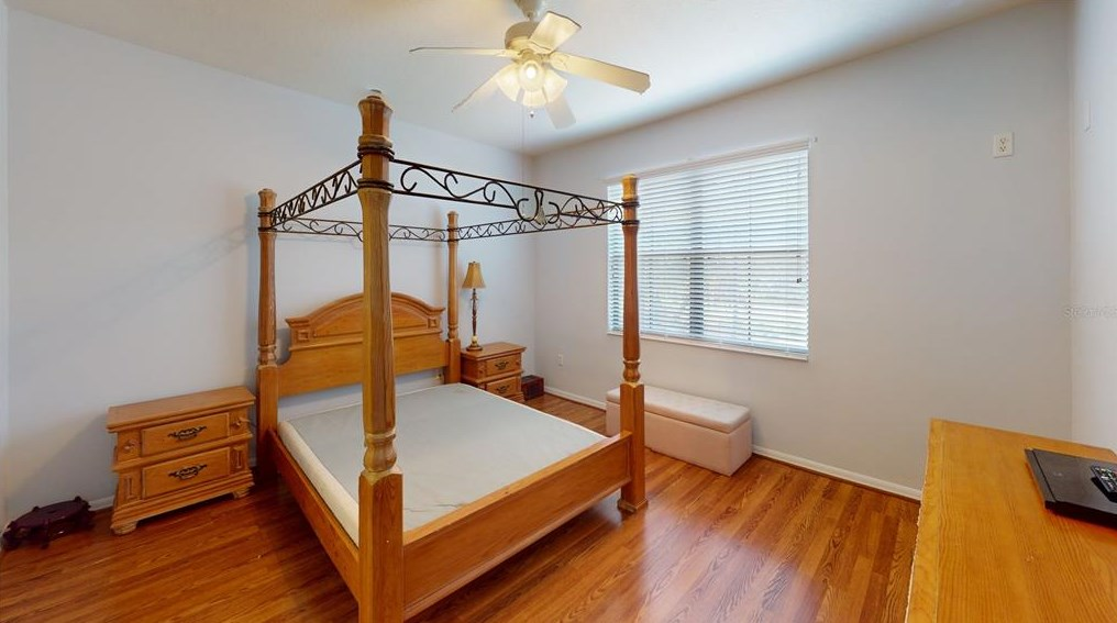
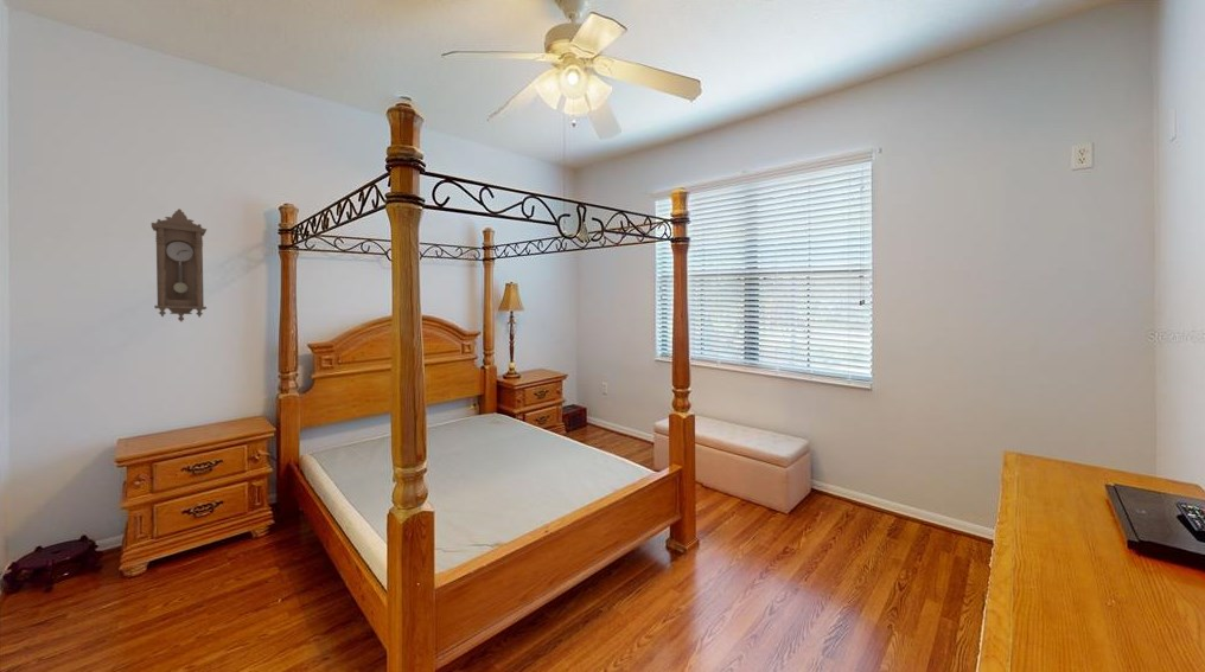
+ pendulum clock (179, 265)
